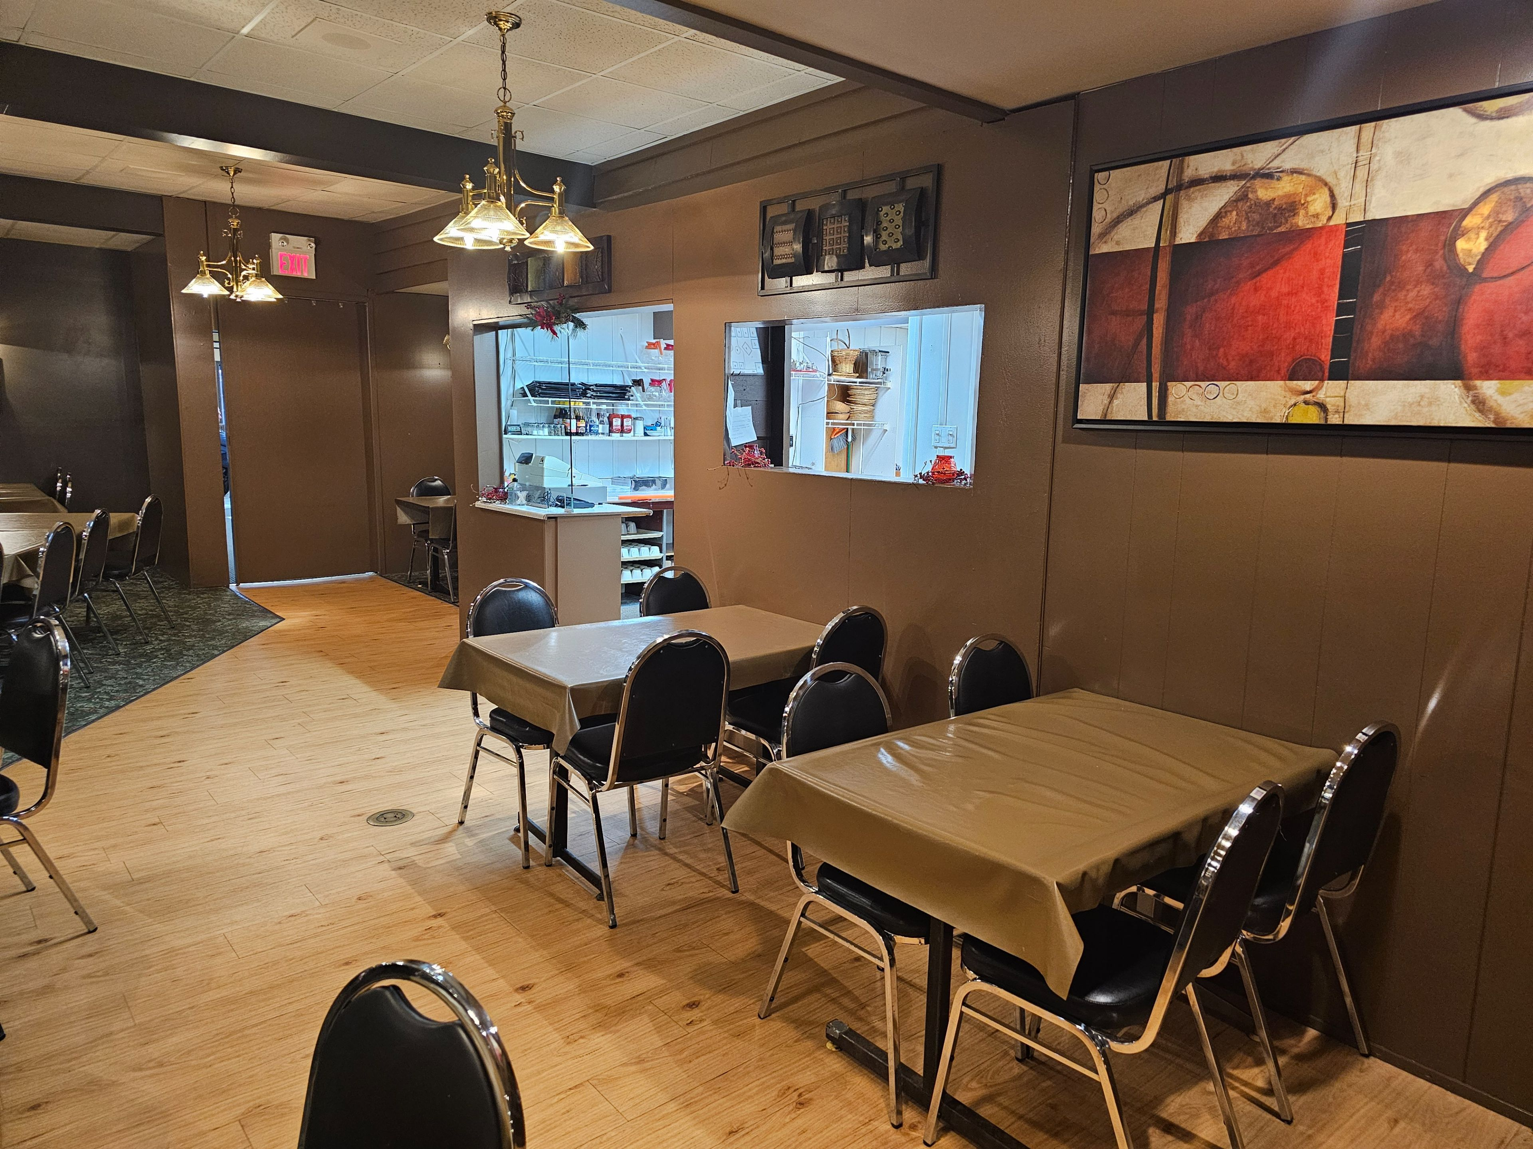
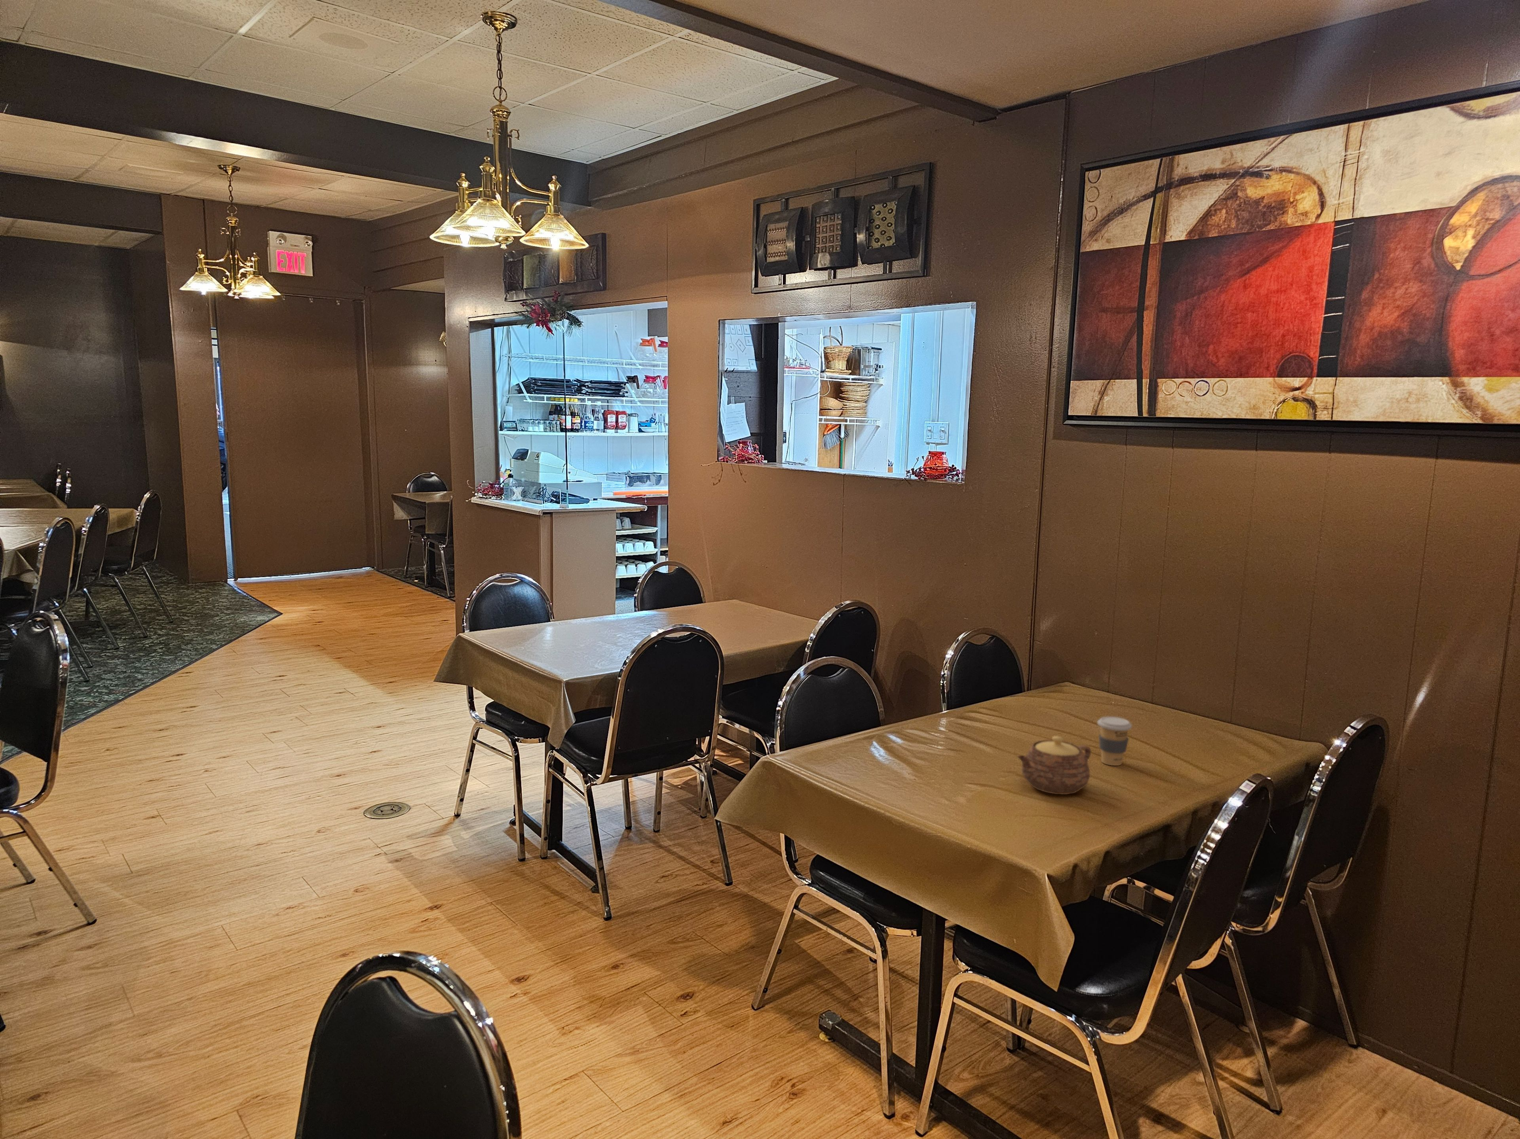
+ teapot (1053, 762)
+ coffee cup (1113, 741)
